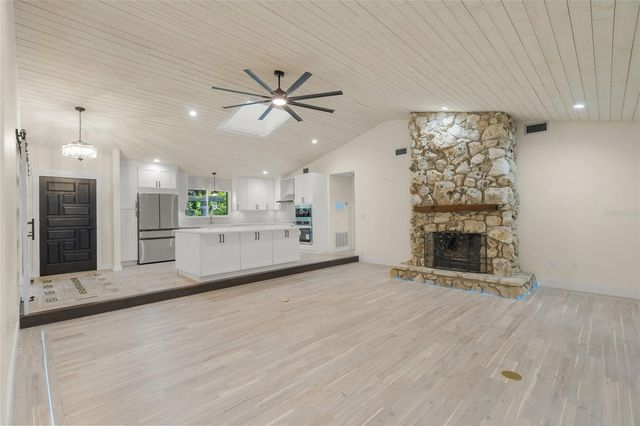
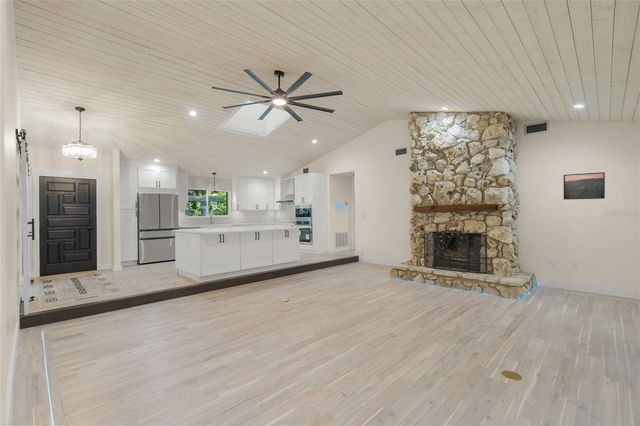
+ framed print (583, 186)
